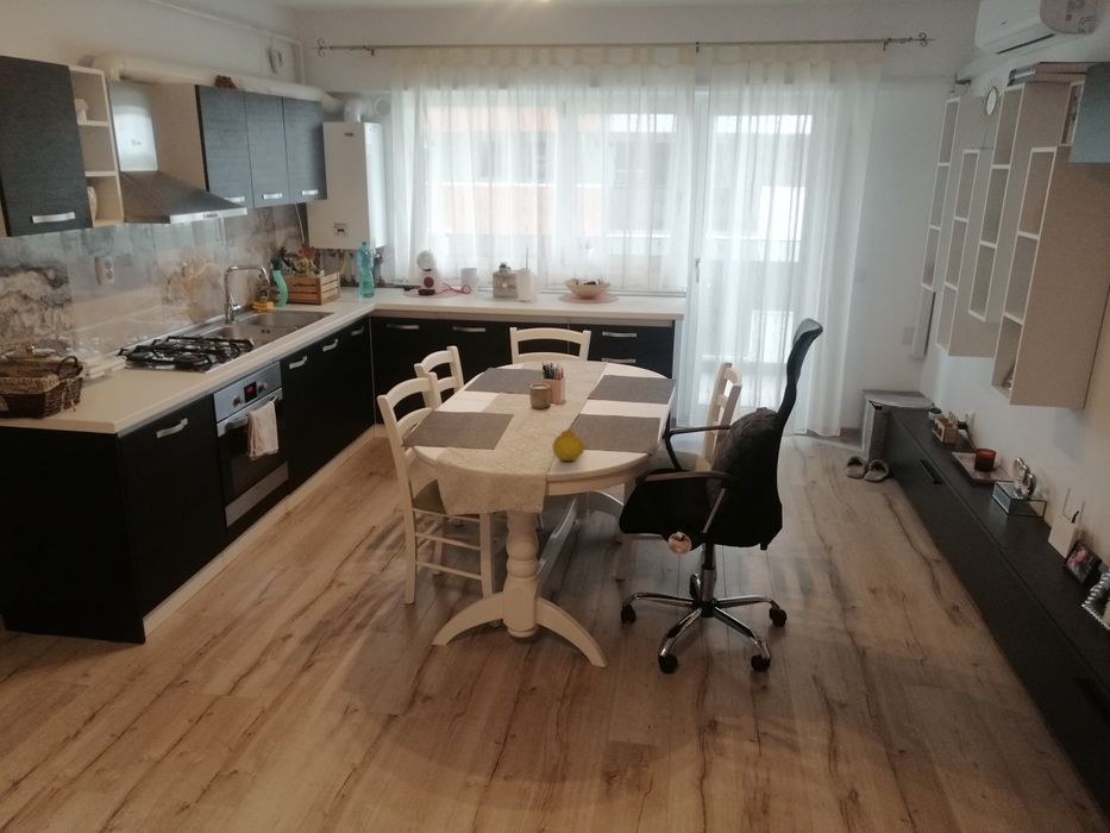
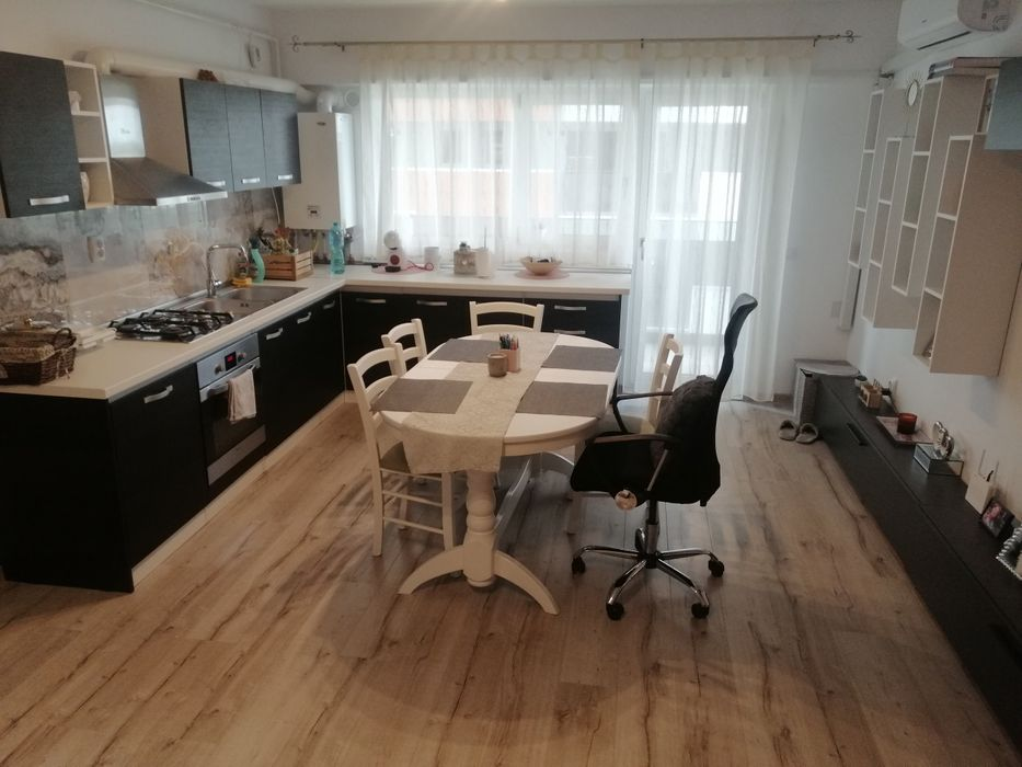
- fruit (567, 445)
